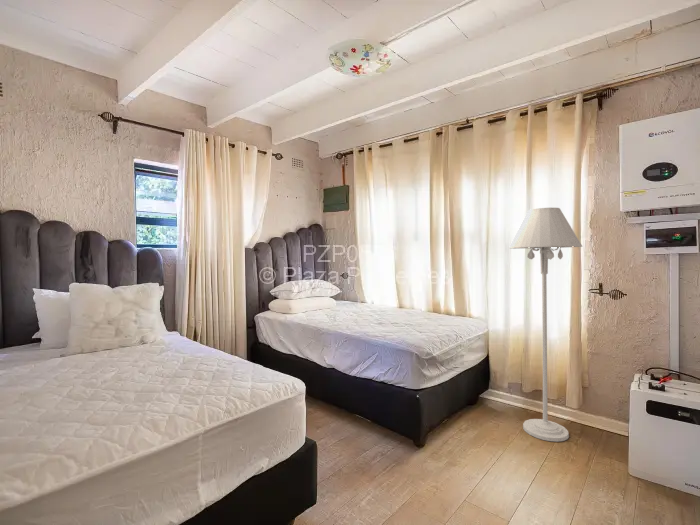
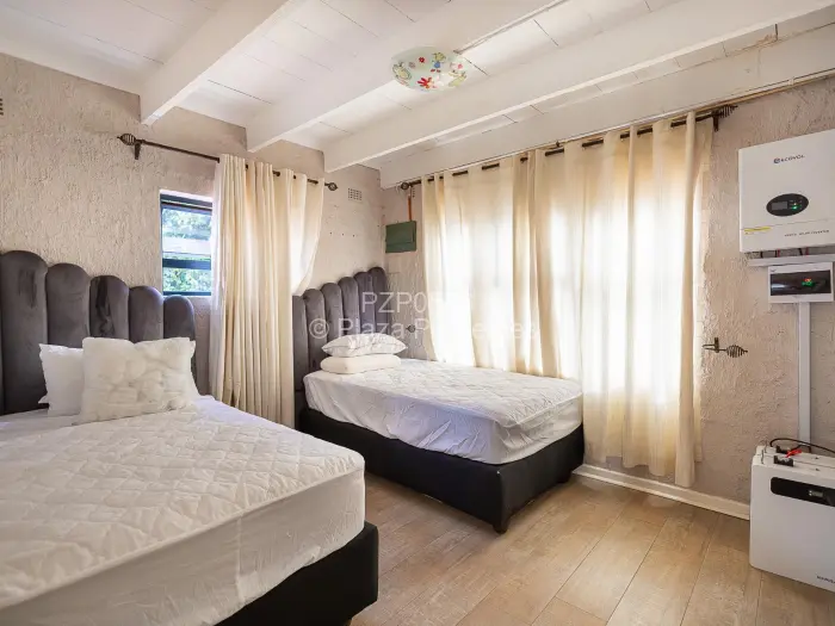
- floor lamp (544, 320)
